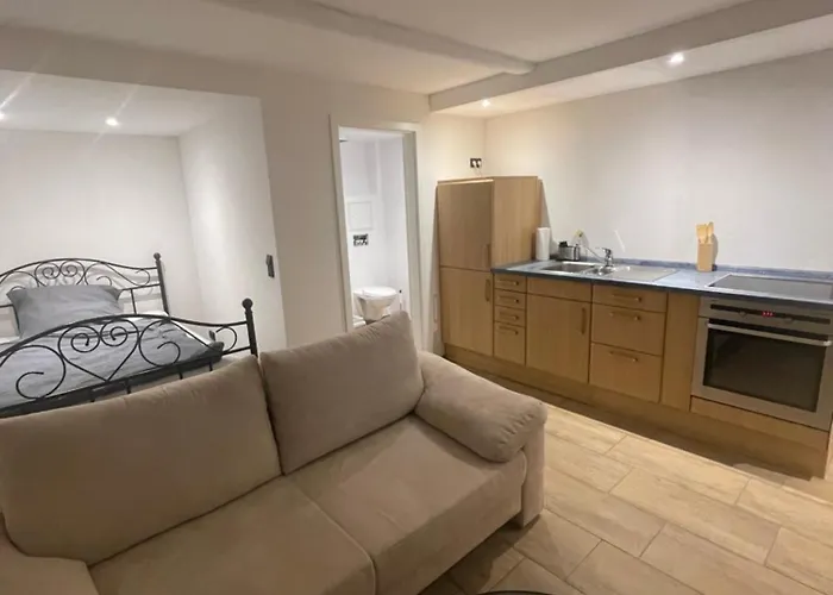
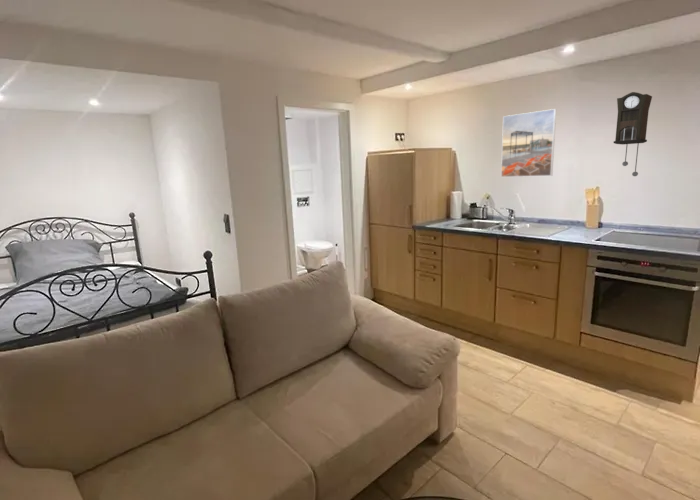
+ pendulum clock (630, 135)
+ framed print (527, 145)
